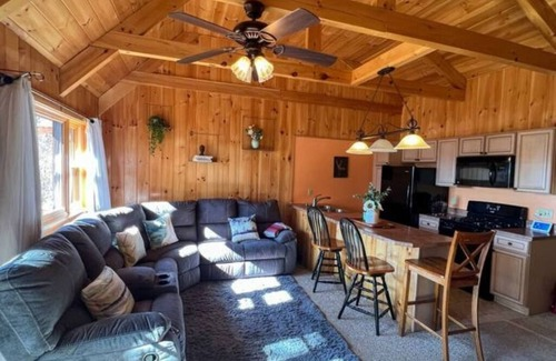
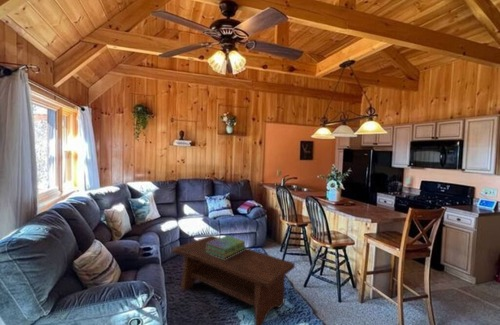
+ stack of books (225, 246)
+ coffee table (231, 275)
